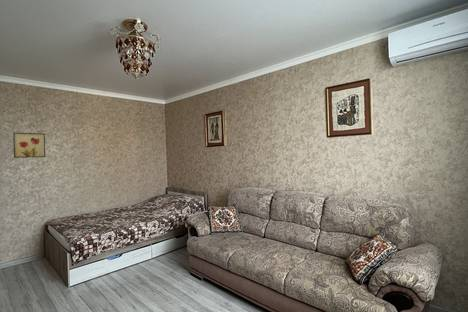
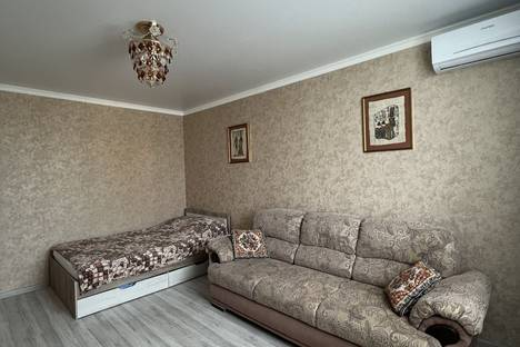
- wall art (29, 145)
